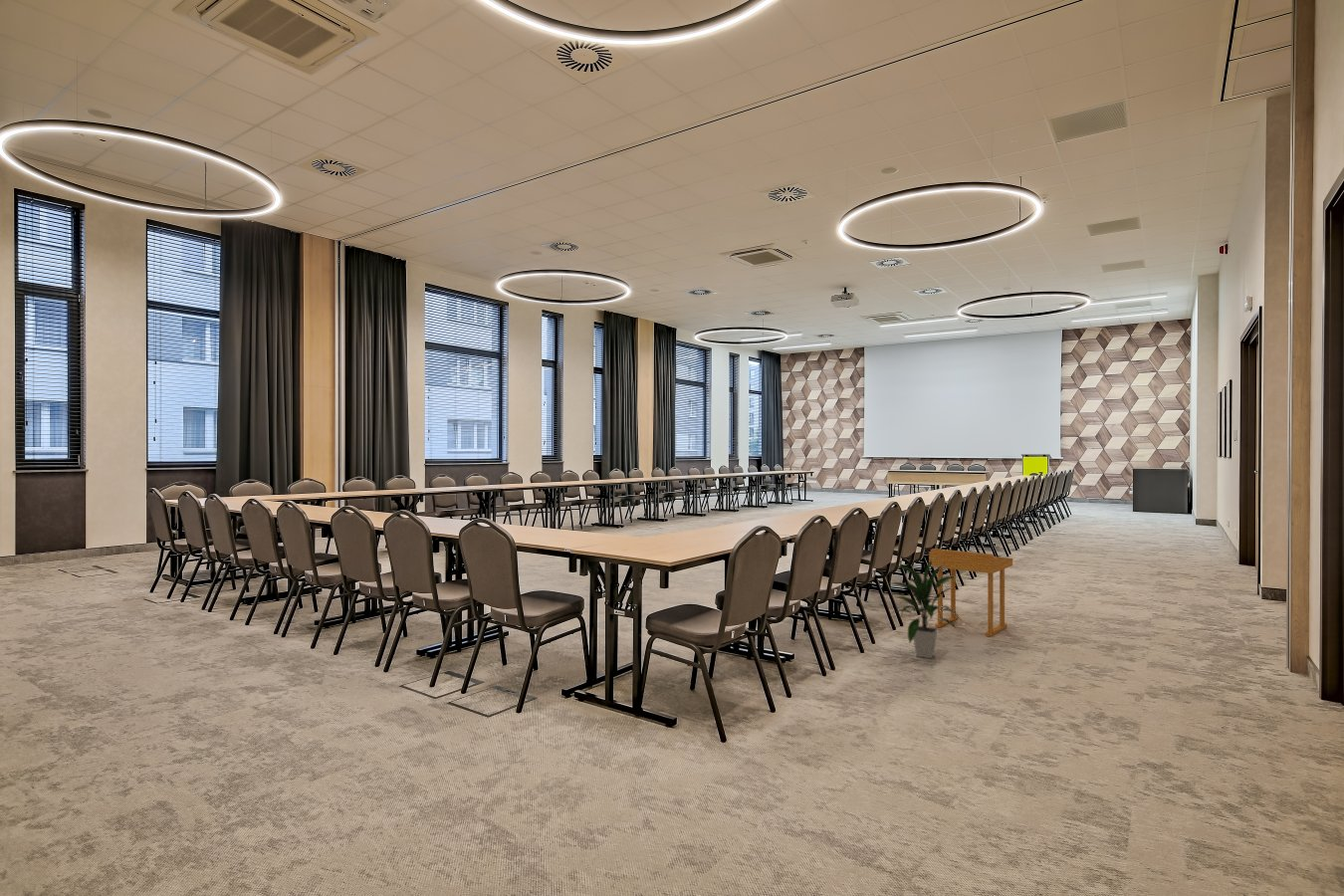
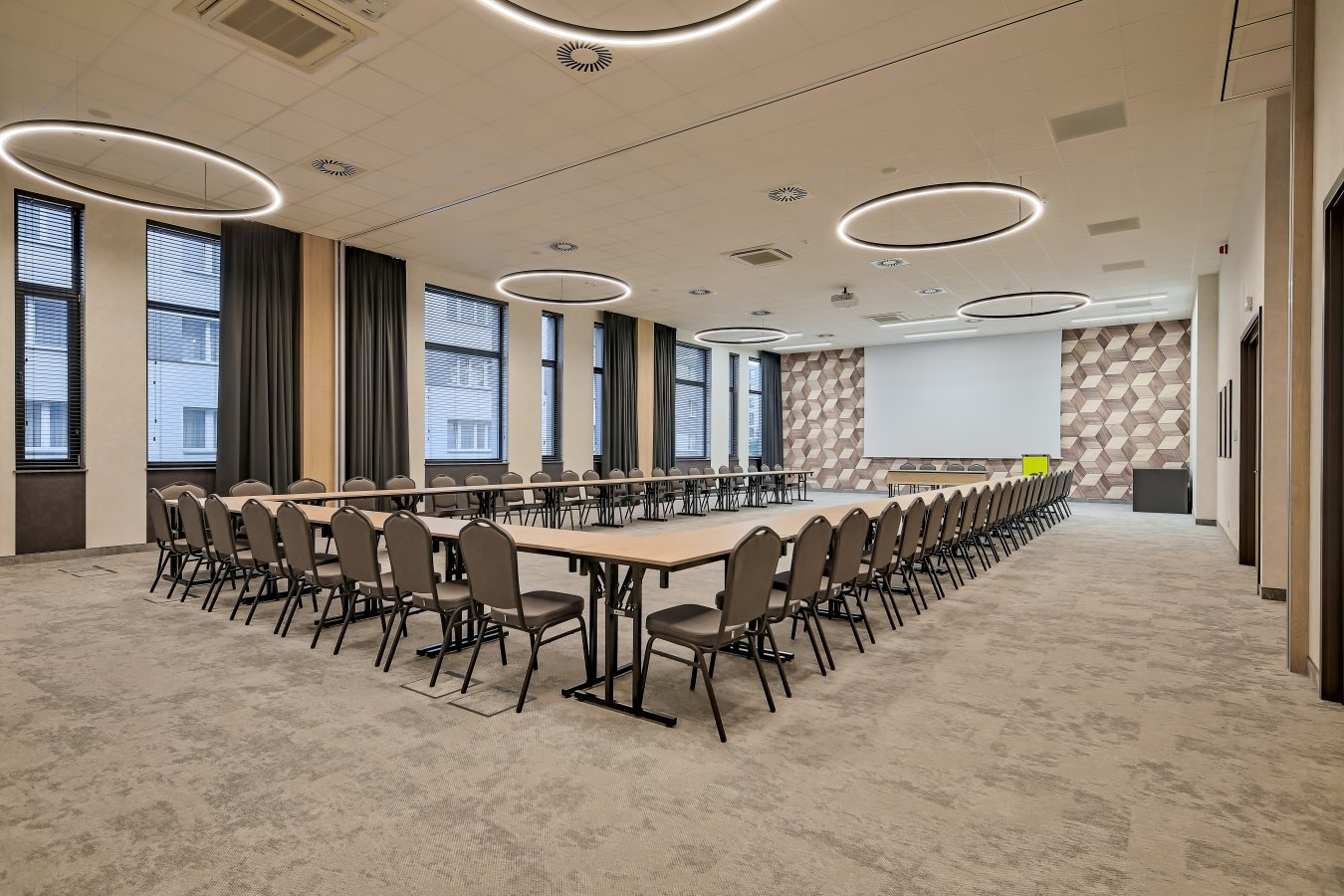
- indoor plant (923, 606)
- side table (955, 587)
